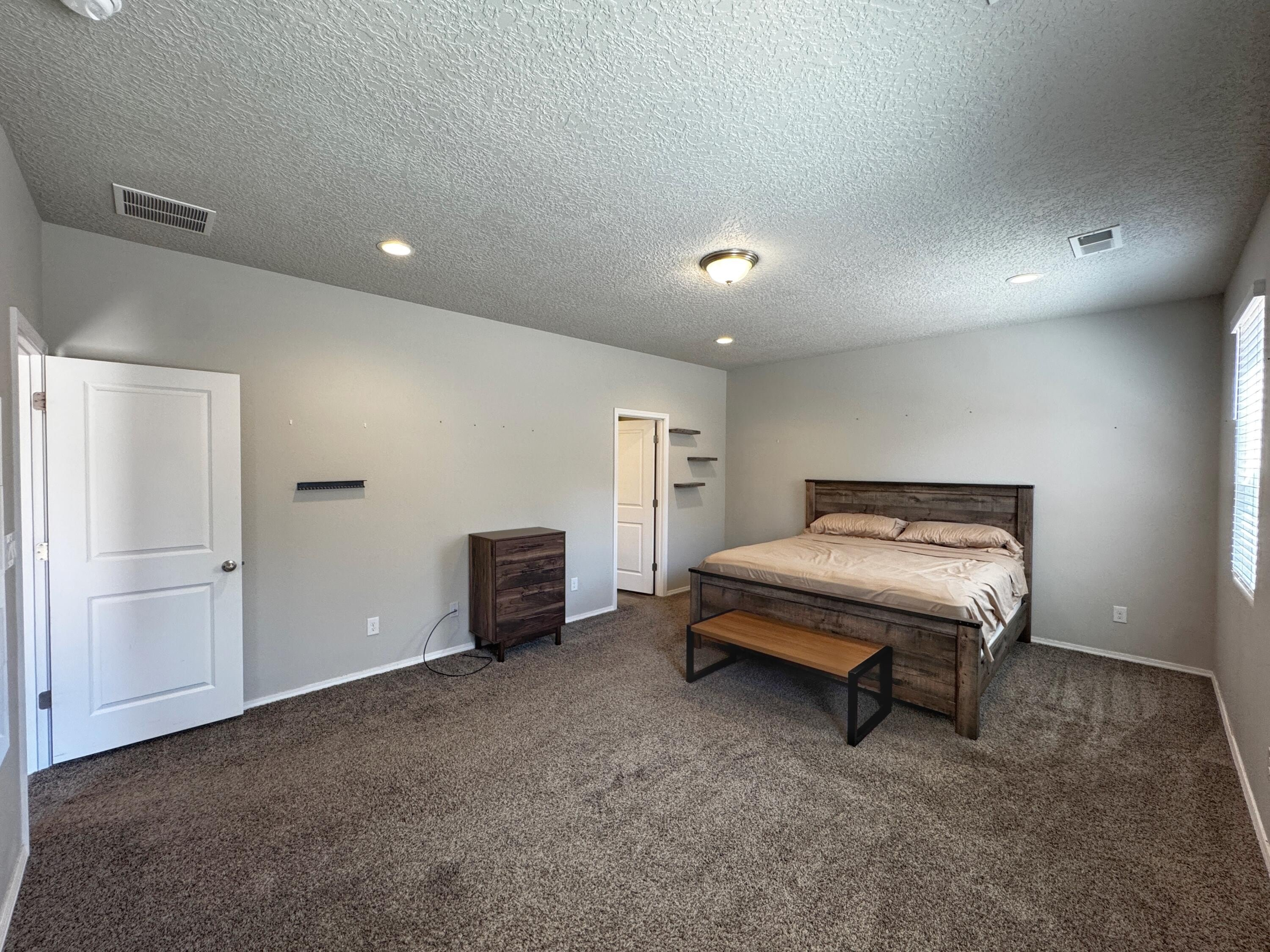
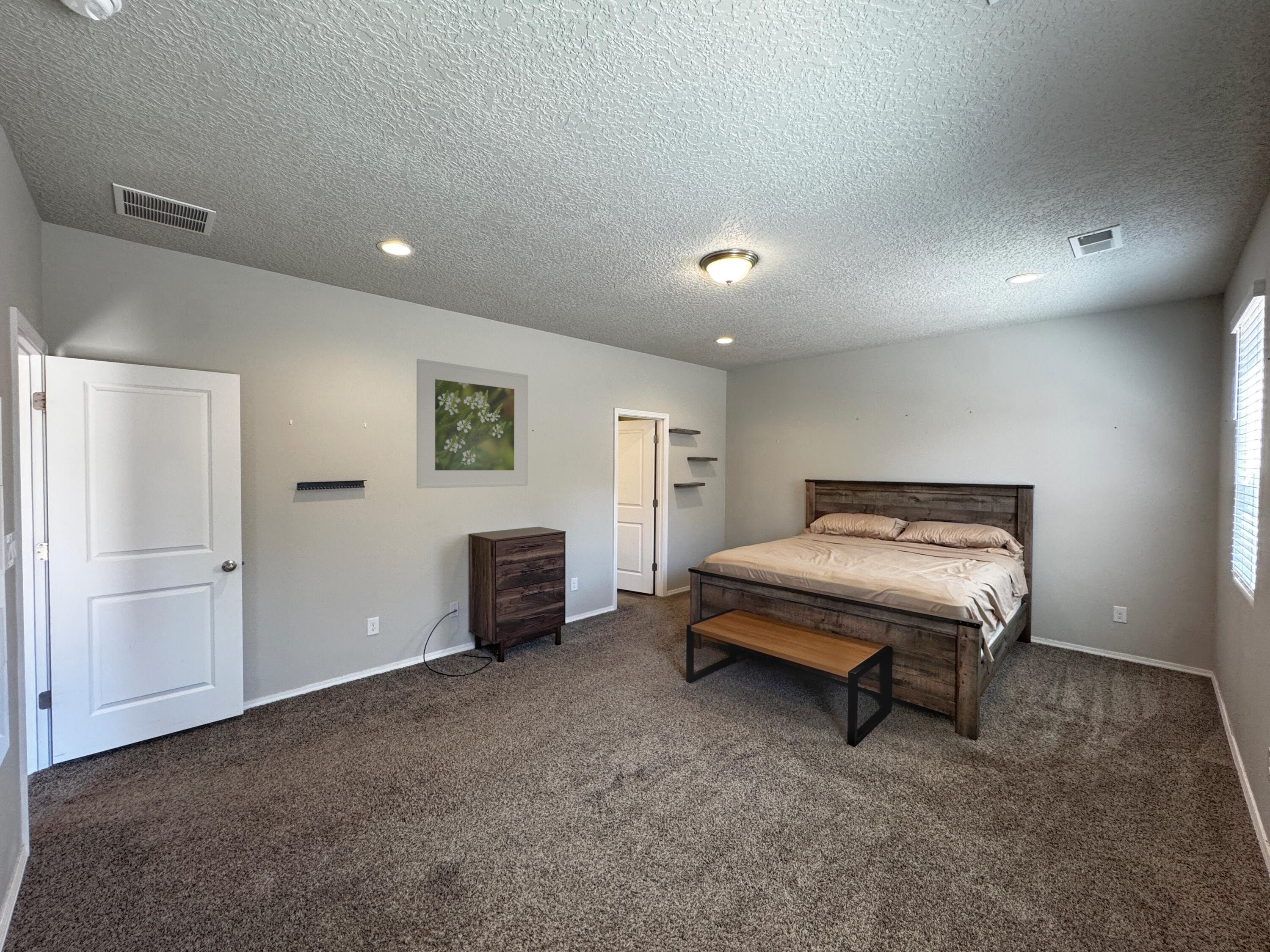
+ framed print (476, 427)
